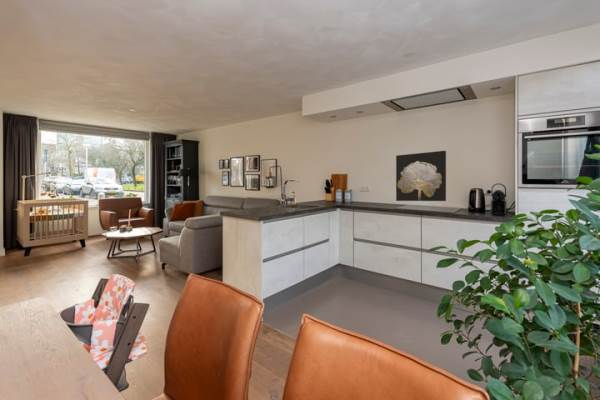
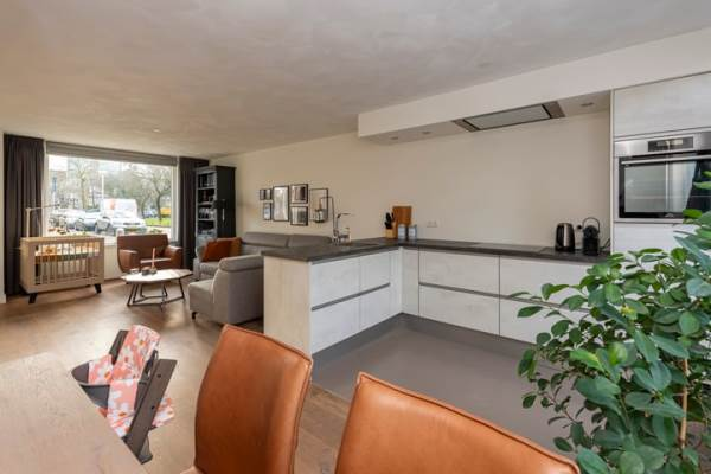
- wall art (419, 177)
